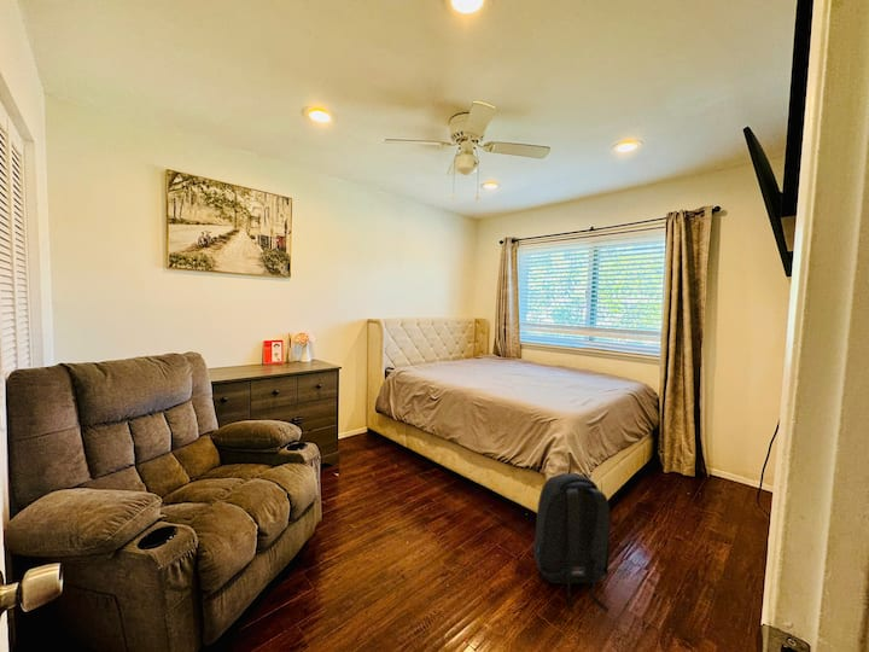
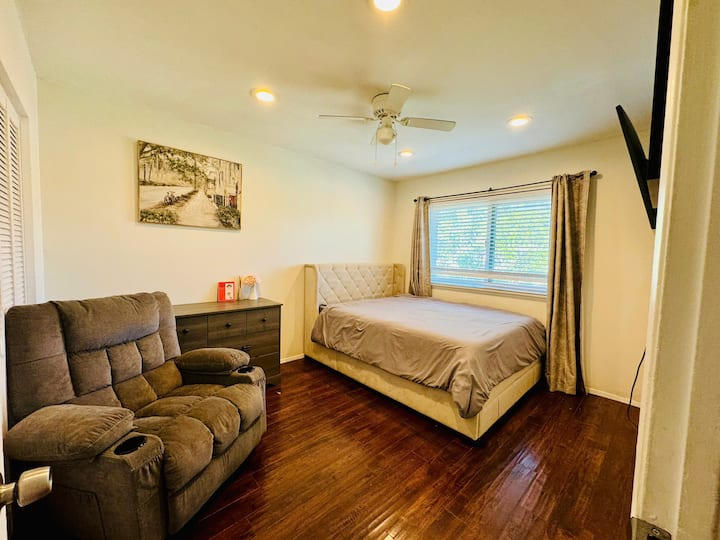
- backpack (573, 529)
